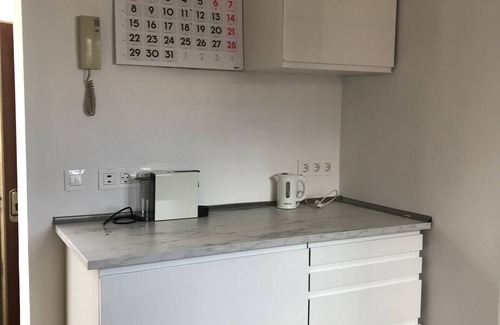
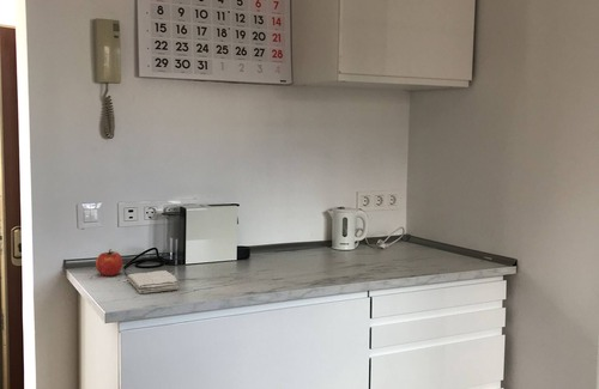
+ washcloth (152, 280)
+ fruit (109, 262)
